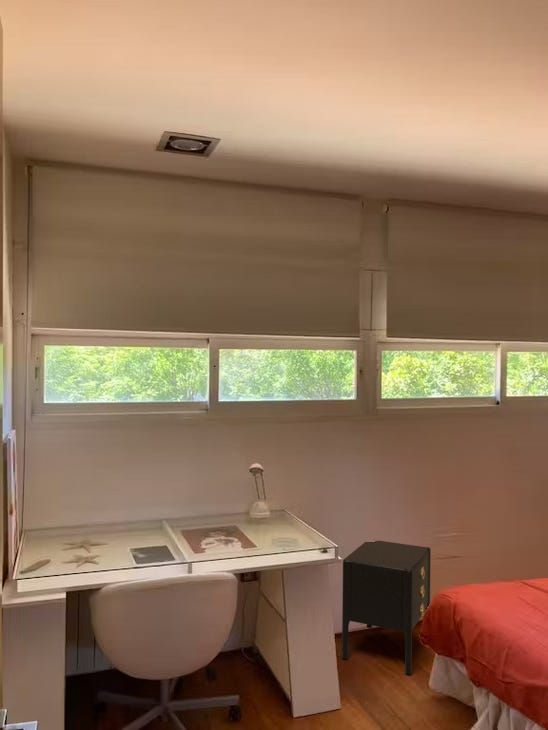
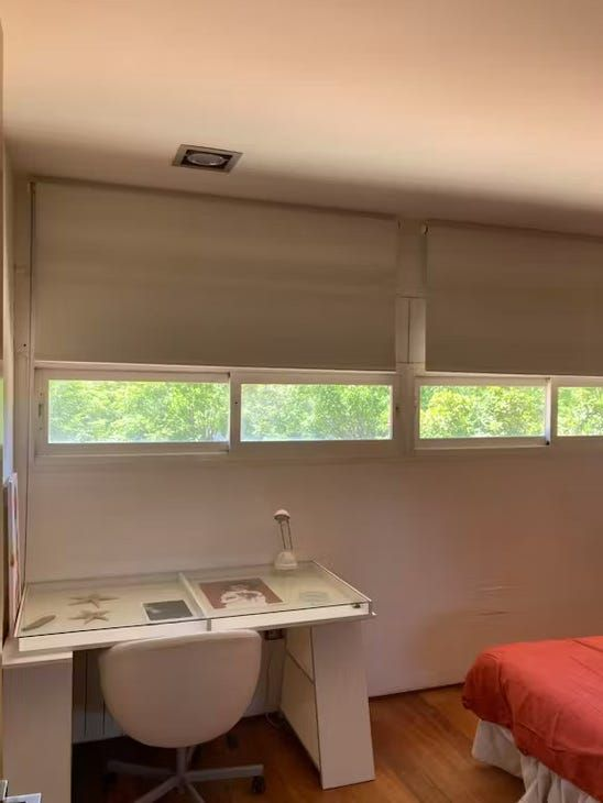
- nightstand (387, 600)
